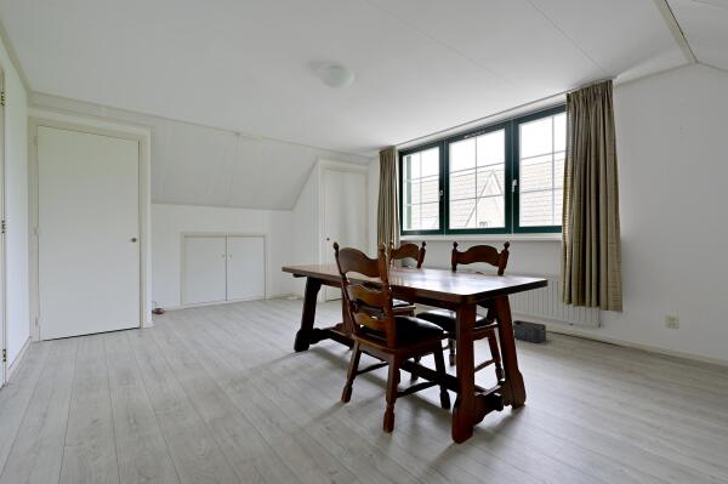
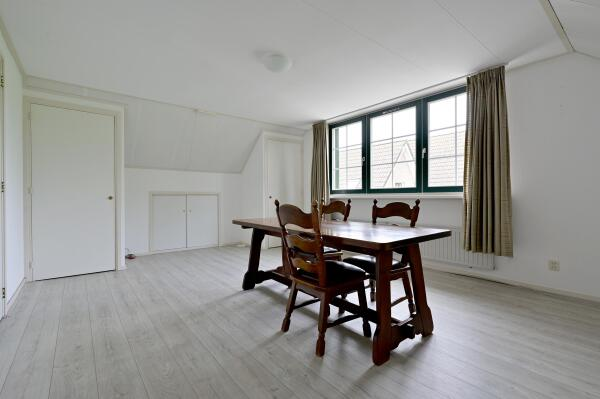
- storage bin (527, 330)
